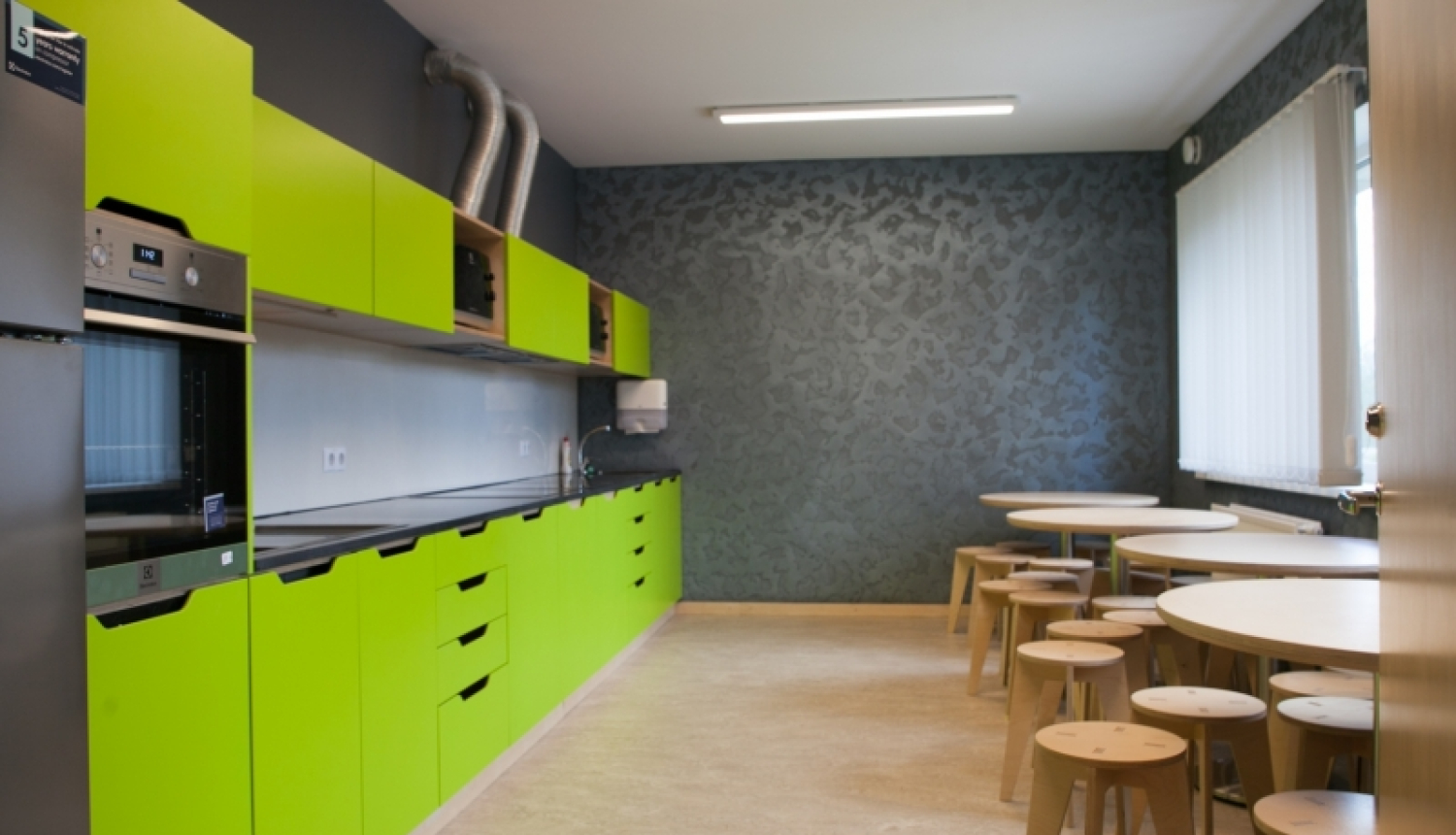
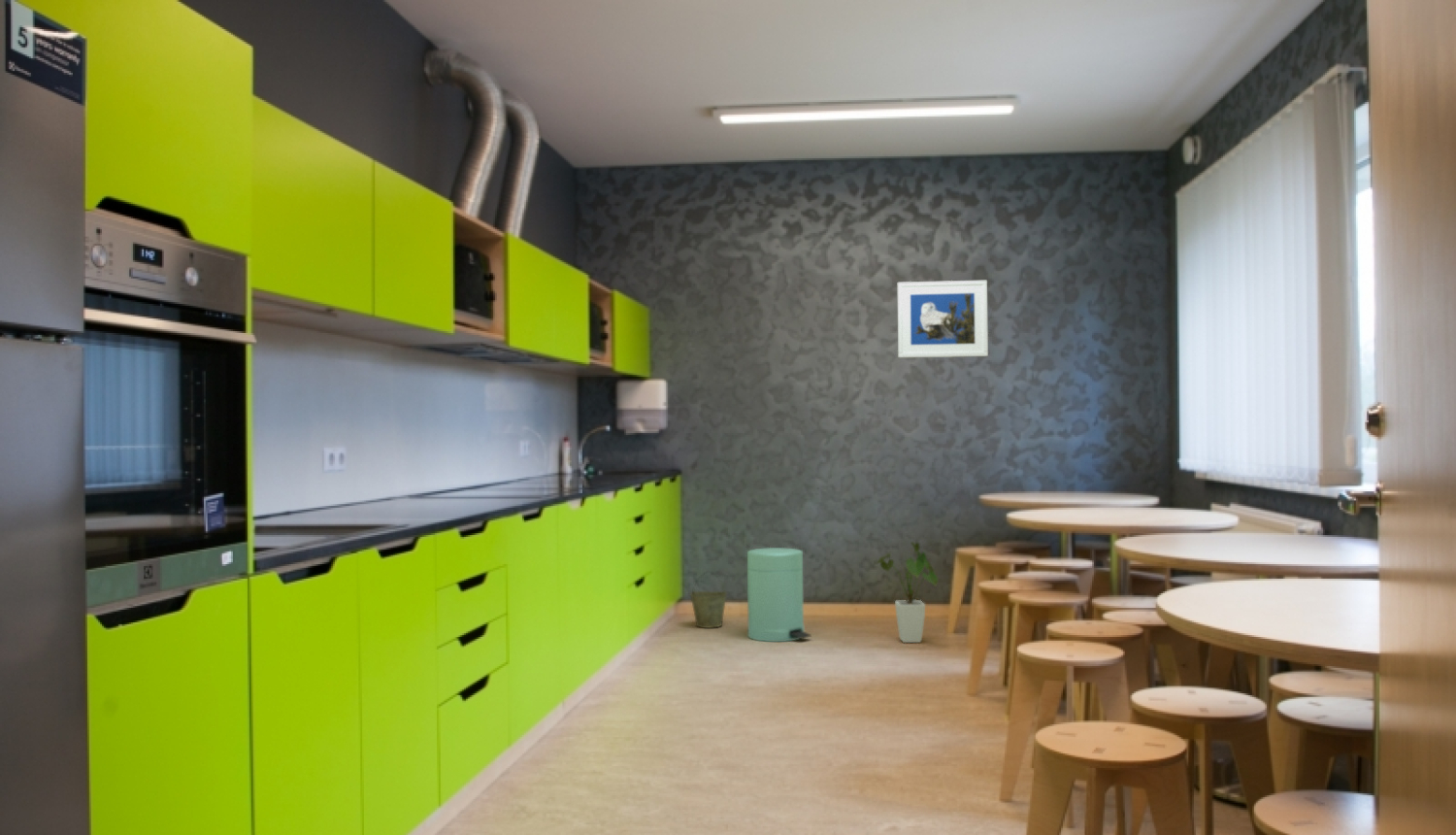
+ bucket (709, 598)
+ house plant (905, 592)
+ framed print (942, 318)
+ trash can (779, 593)
